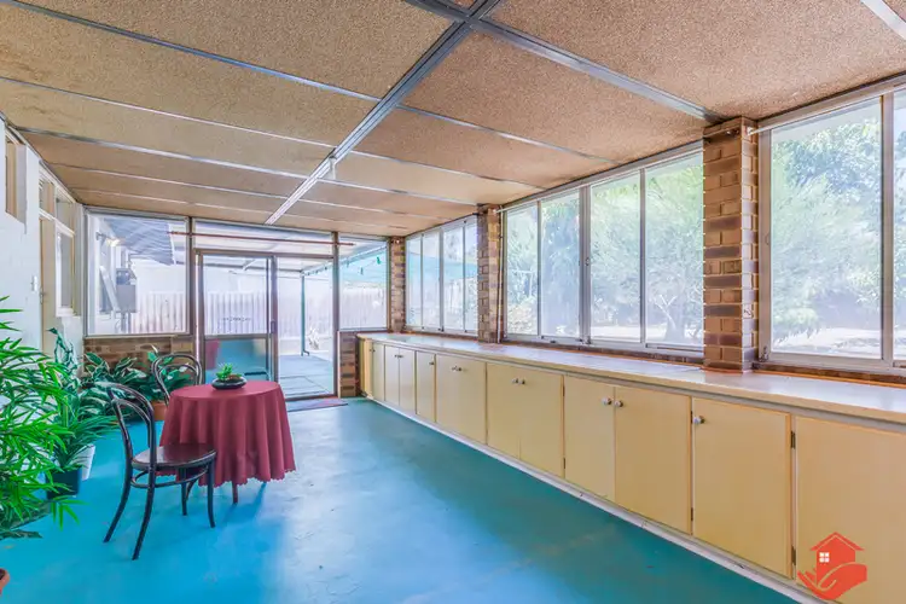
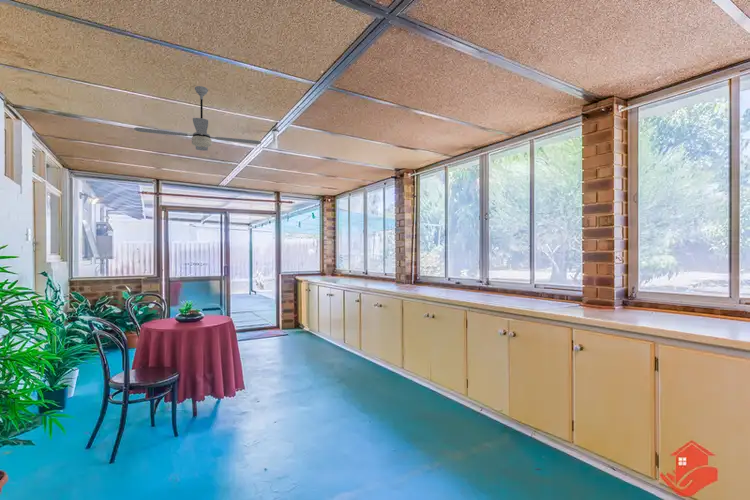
+ ceiling fan (201, 117)
